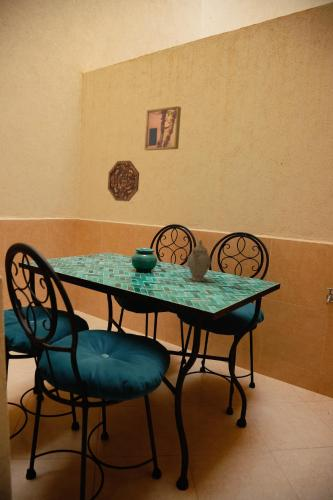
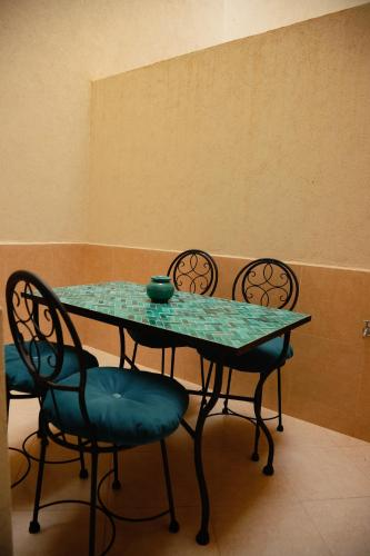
- wall art (162, 129)
- decorative platter (123, 181)
- chinaware (199, 259)
